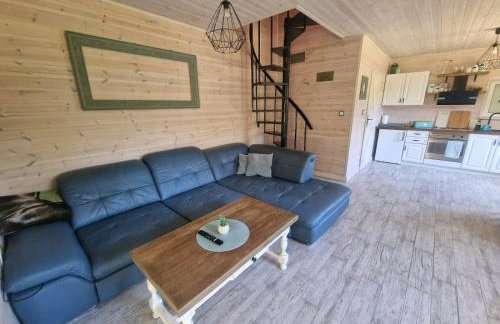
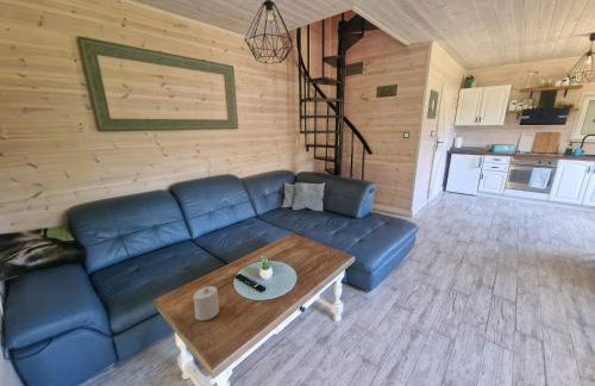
+ candle (206, 300)
